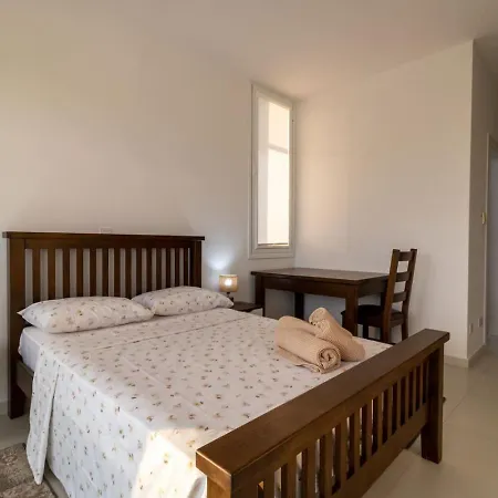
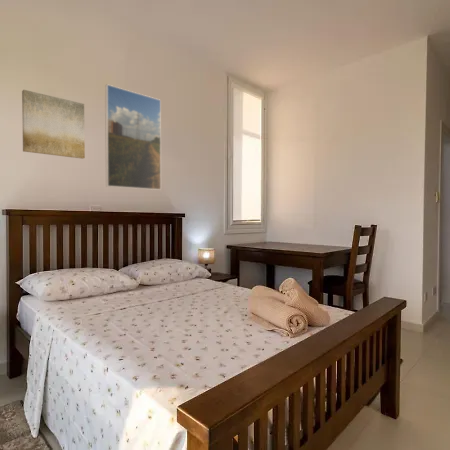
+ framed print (134, 140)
+ wall art (55, 126)
